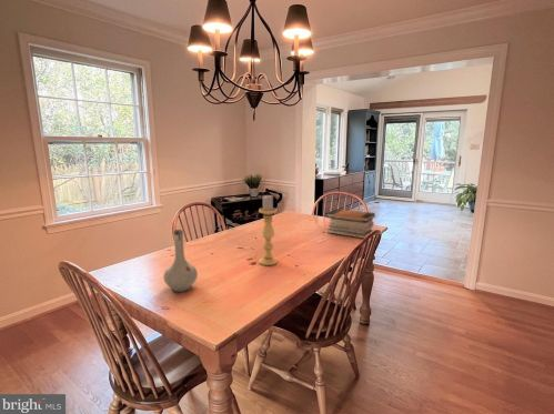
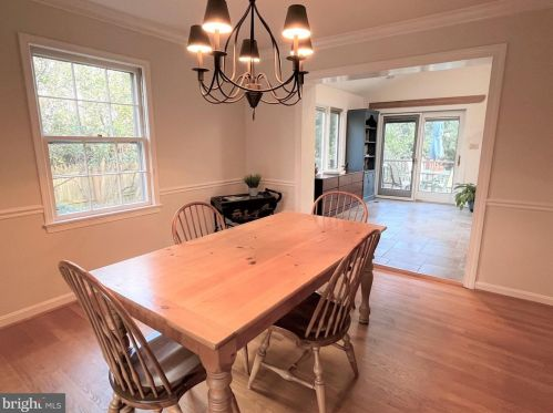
- vase (180, 259)
- book stack (350, 223)
- candle holder (268, 229)
